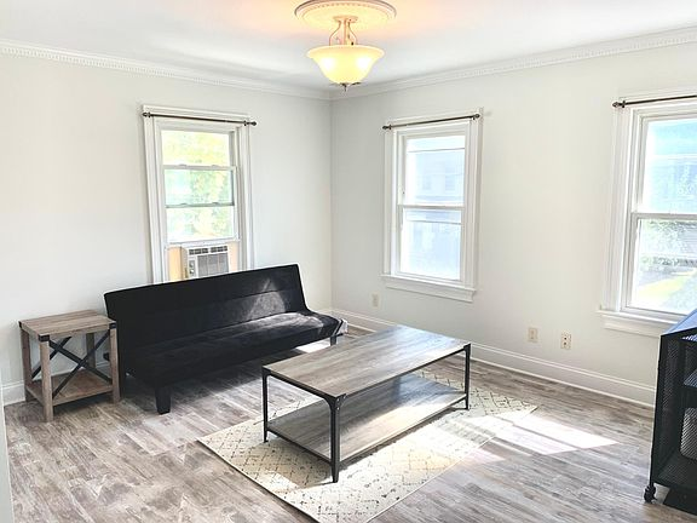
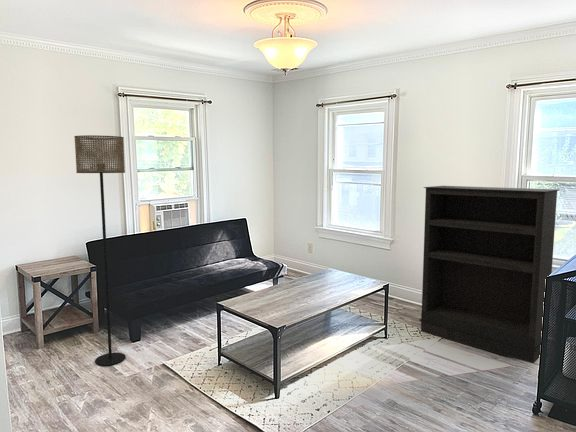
+ floor lamp (105, 251)
+ bookshelf (484, 265)
